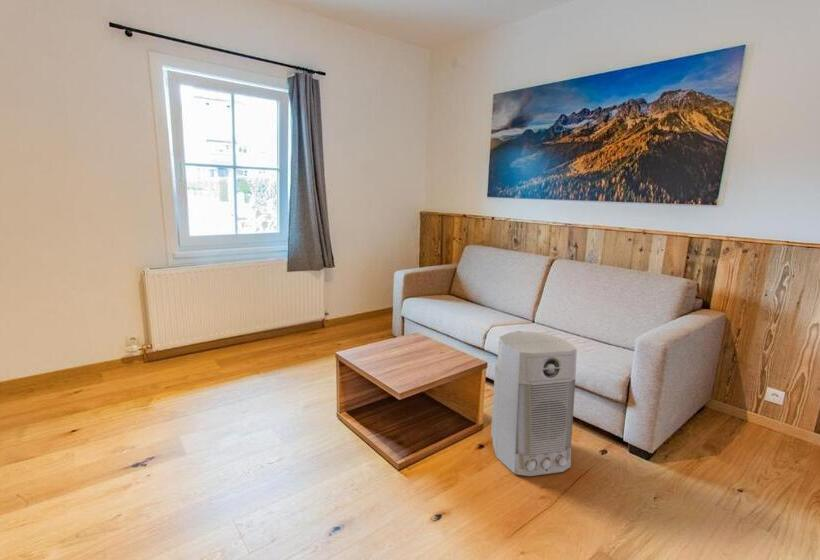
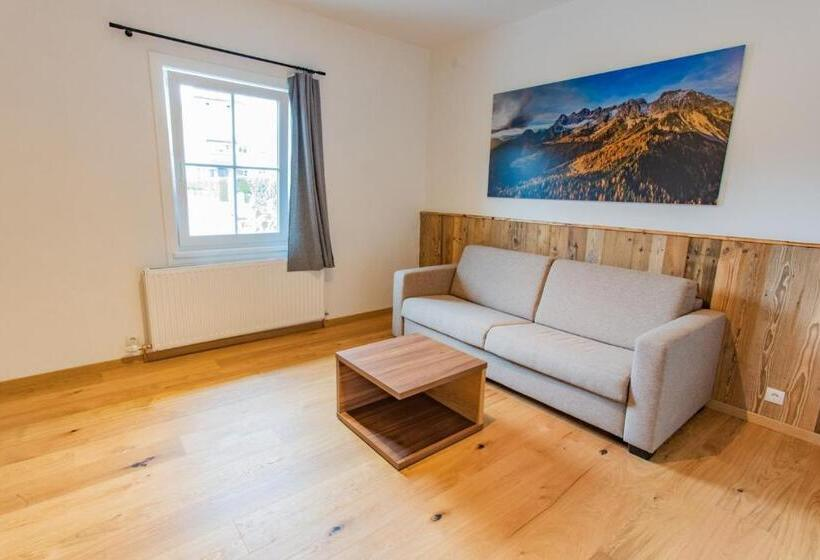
- air purifier (530, 397)
